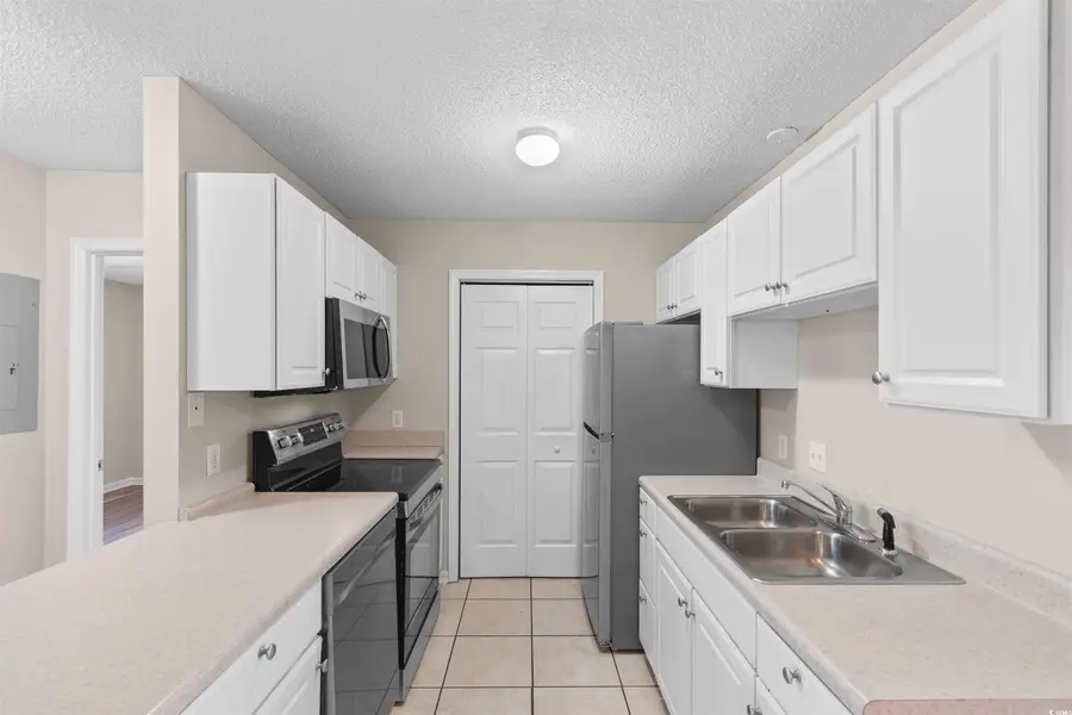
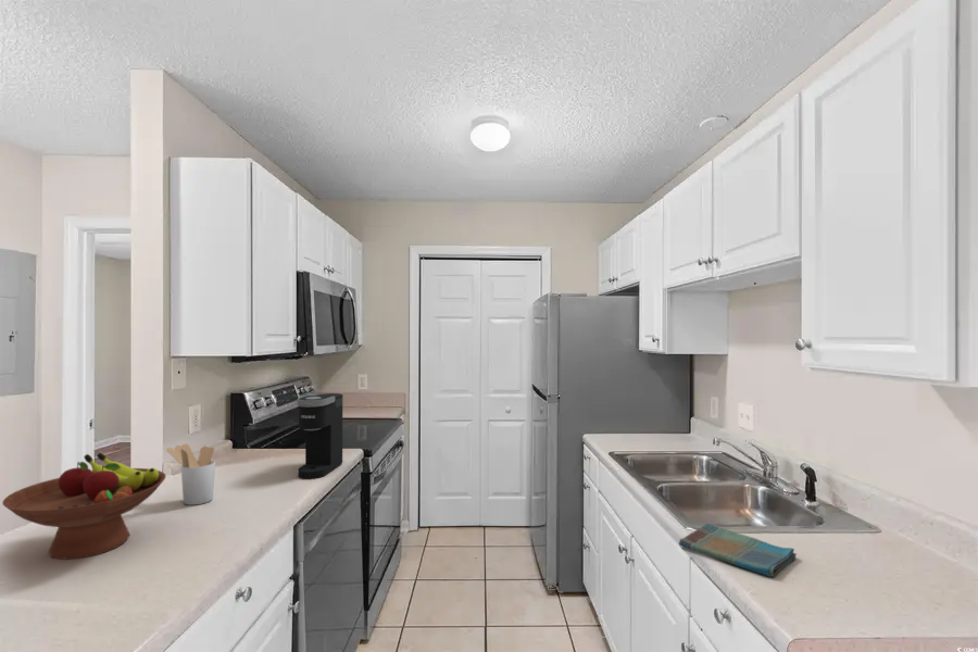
+ utensil holder (191, 472)
+ coffee maker (321, 431)
+ dish towel (736, 547)
+ fruit bowl (90, 504)
